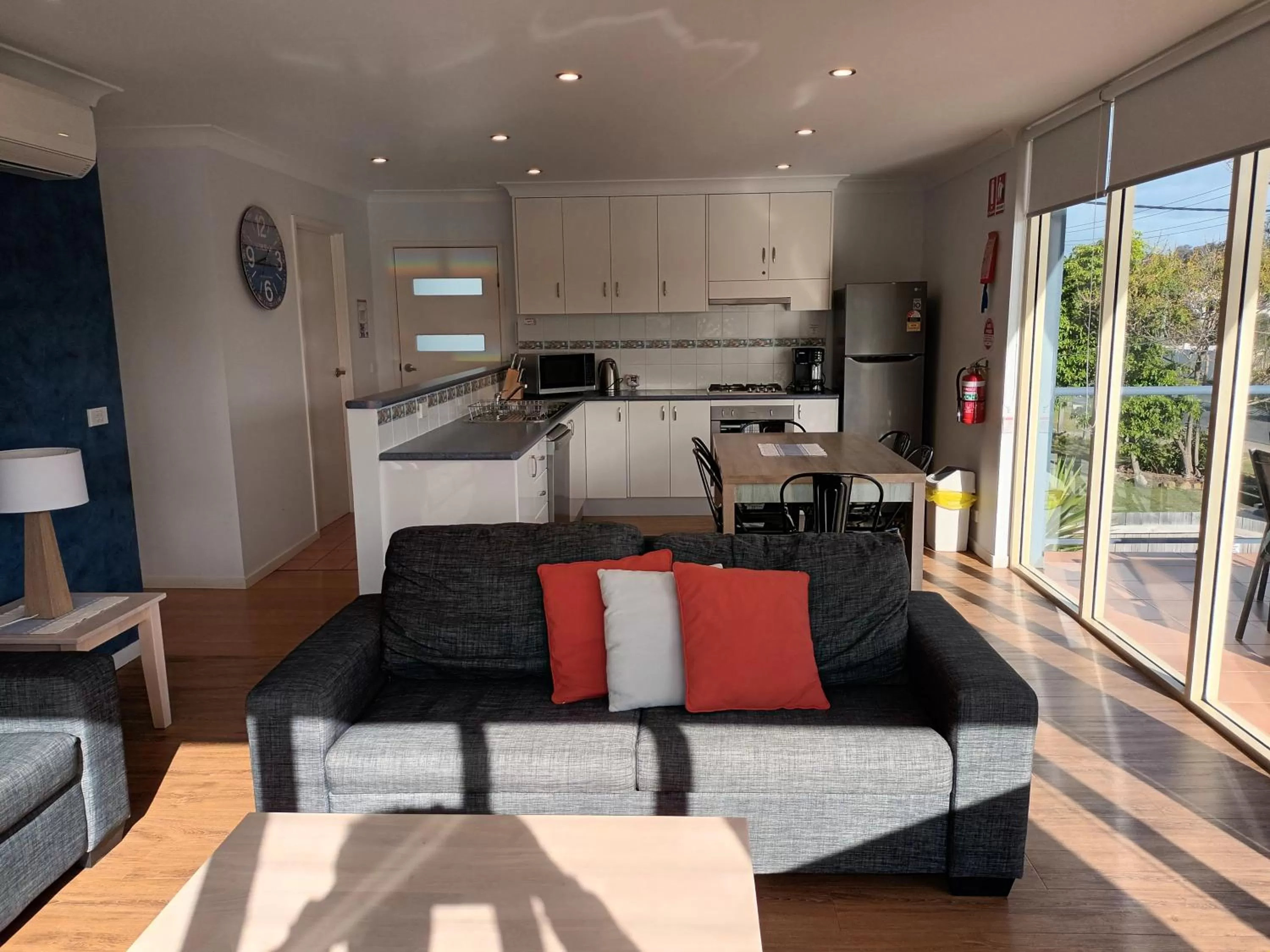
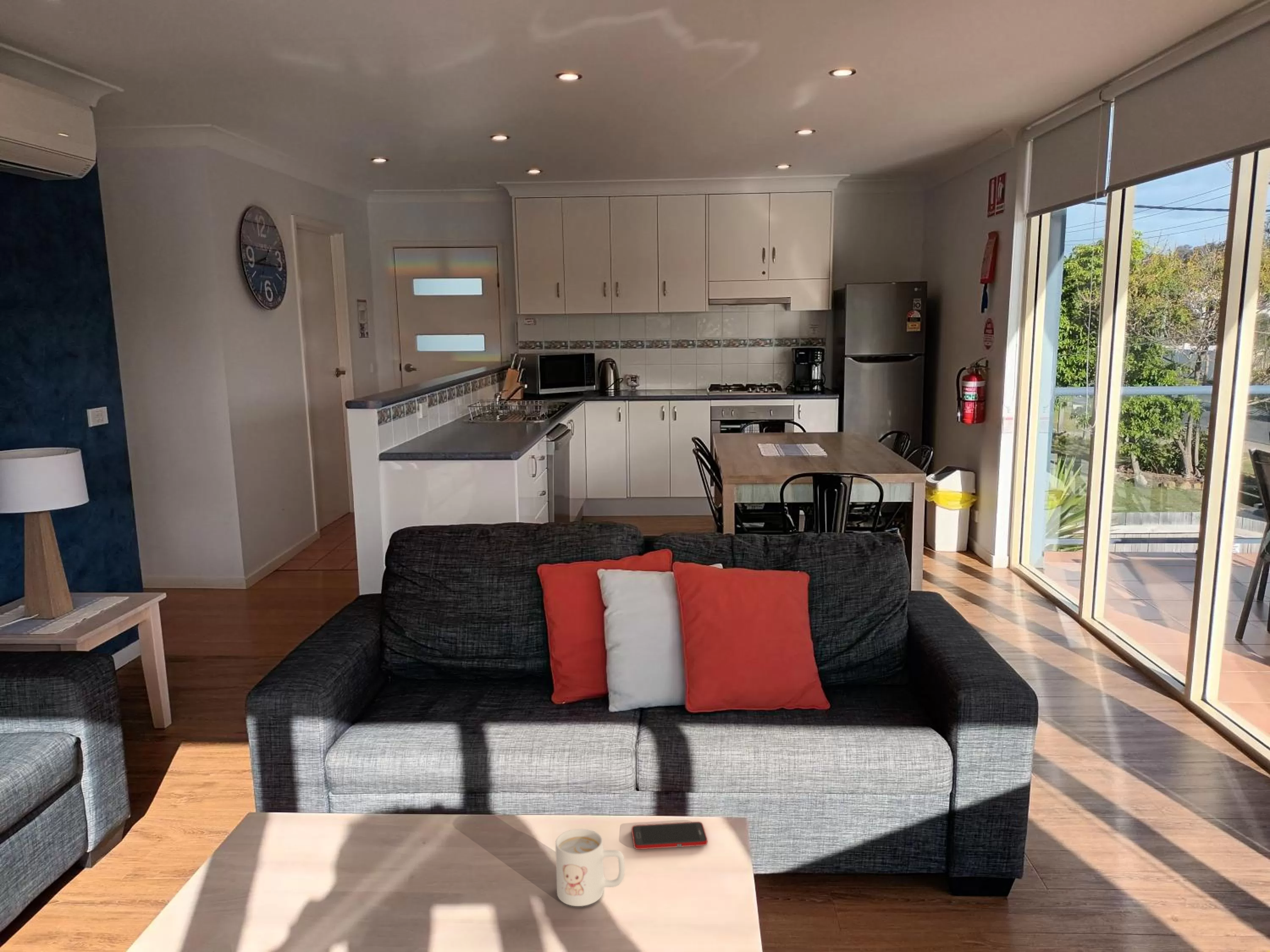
+ cell phone (669, 835)
+ mug (591, 868)
